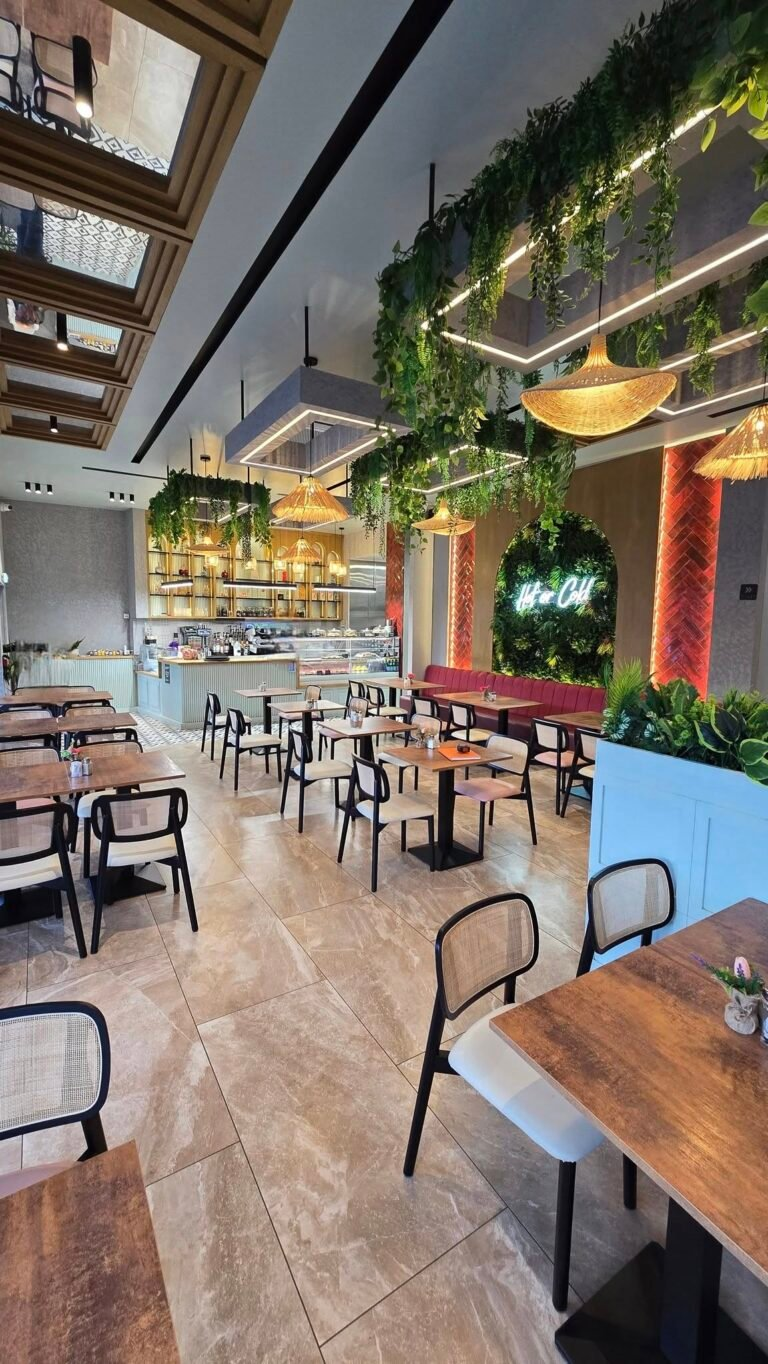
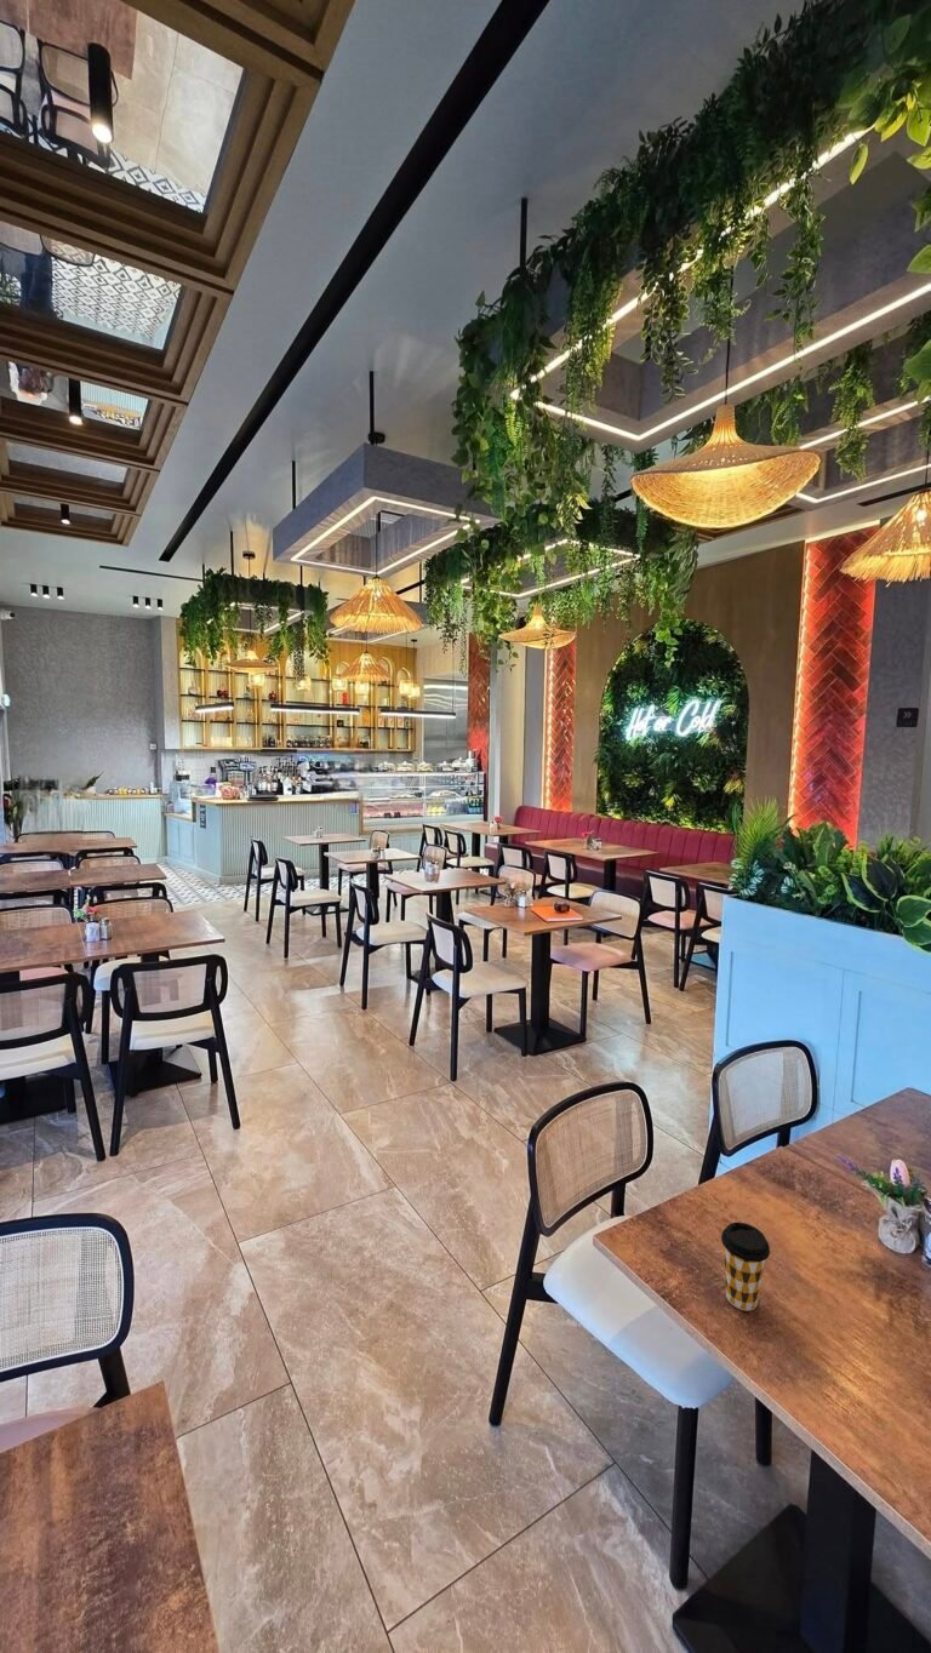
+ coffee cup (743, 1266)
